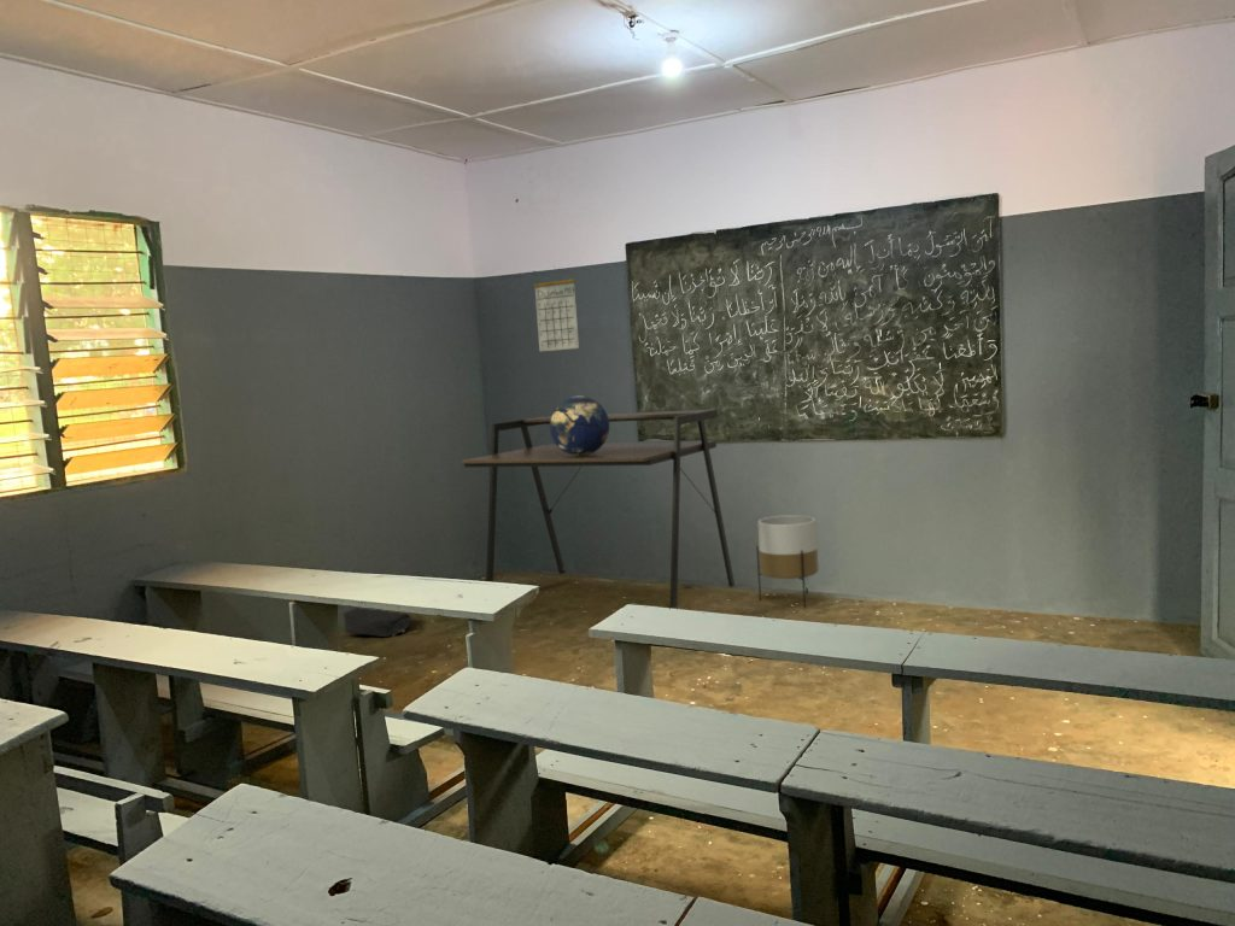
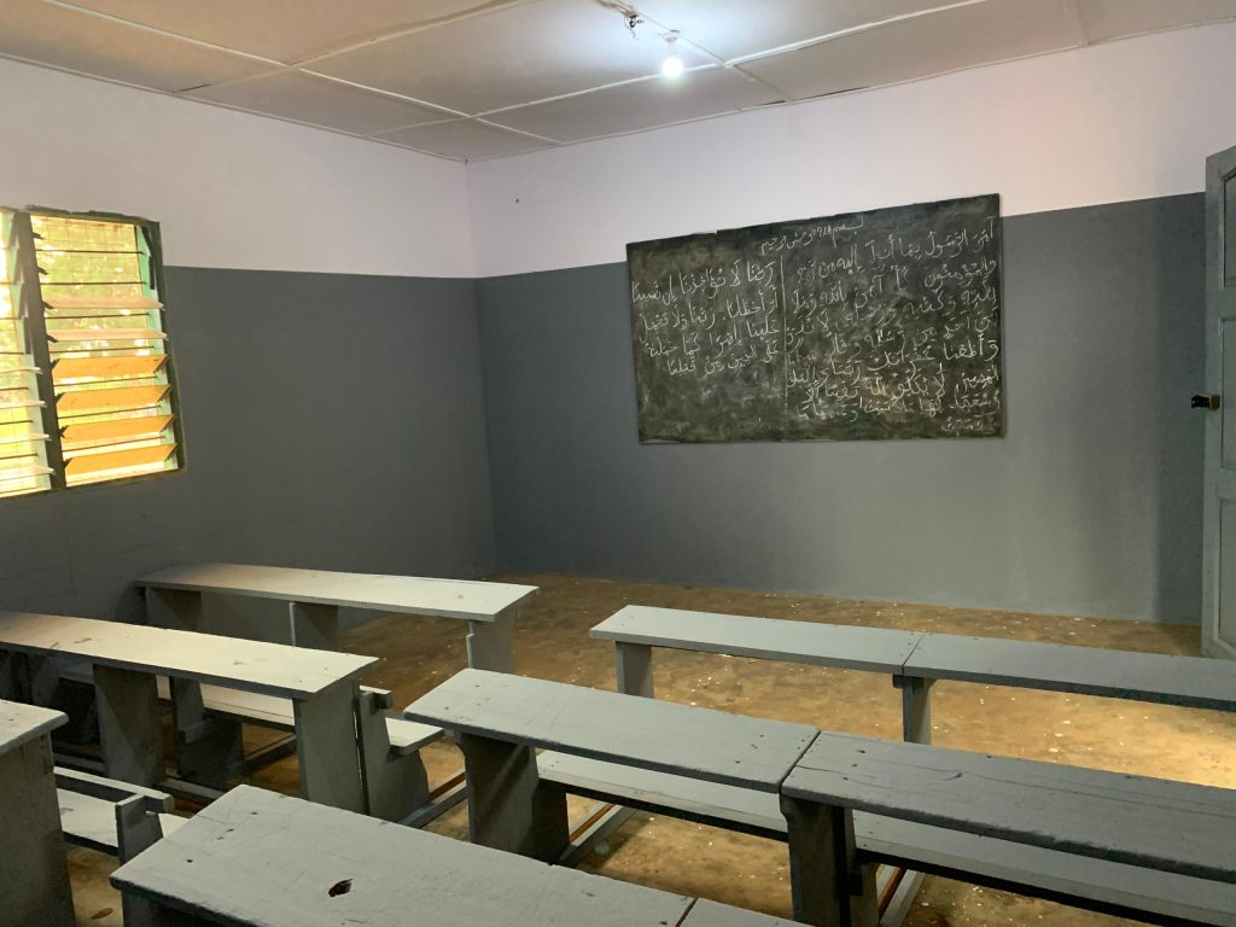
- planter (788, 559)
- backpack (382, 617)
- globe (579, 426)
- desk (568, 485)
- calendar (556, 307)
